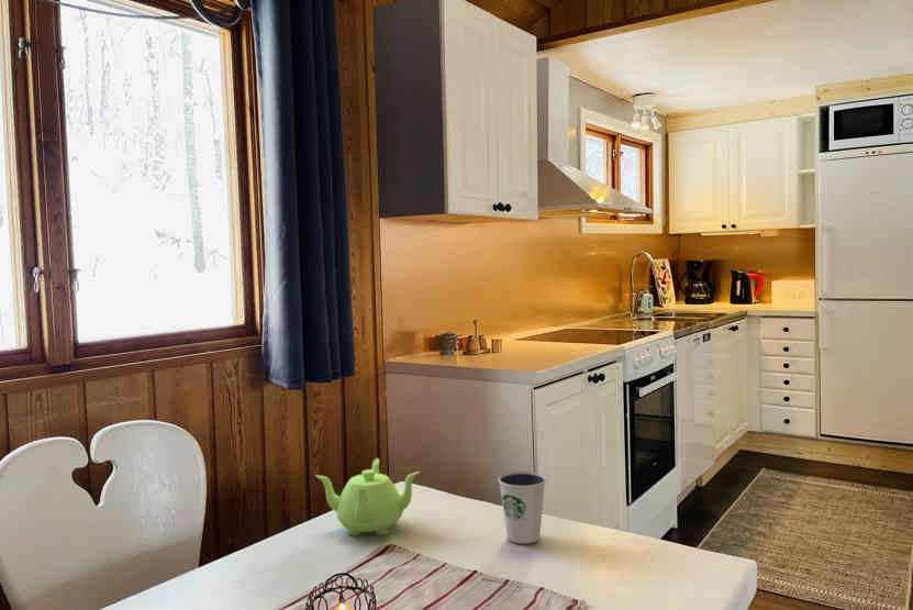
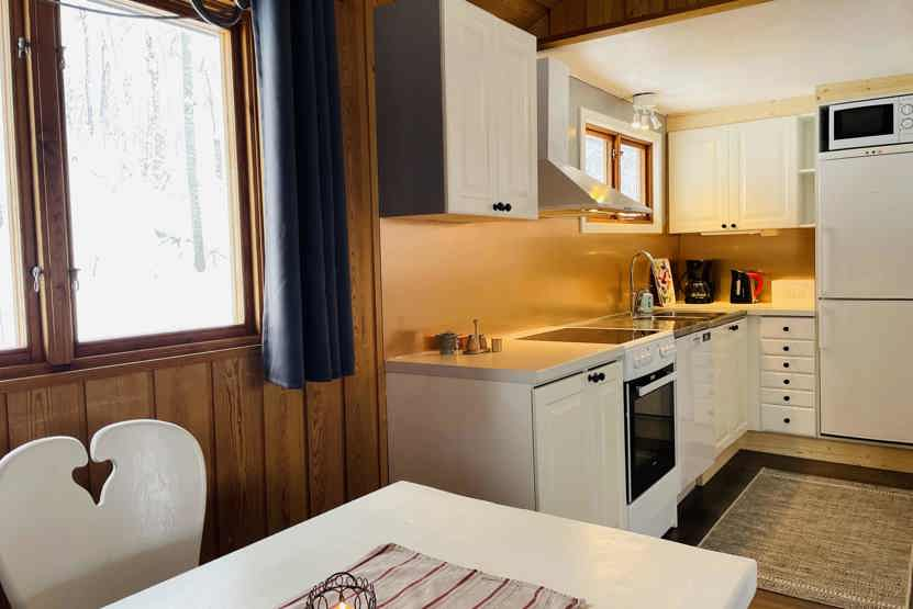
- teapot (368, 499)
- dixie cup (522, 508)
